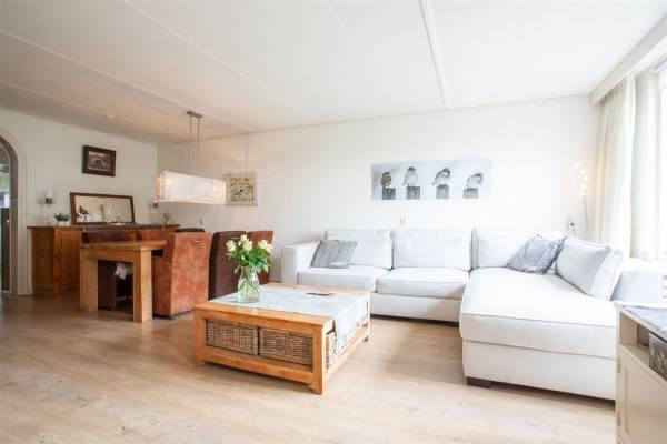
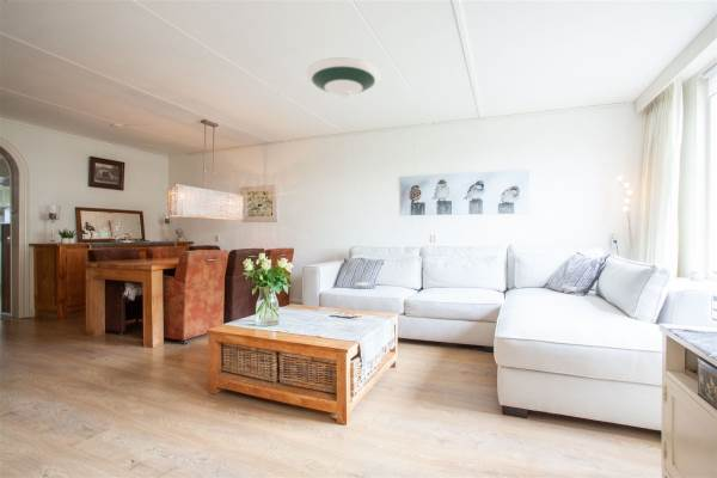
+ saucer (343, 85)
